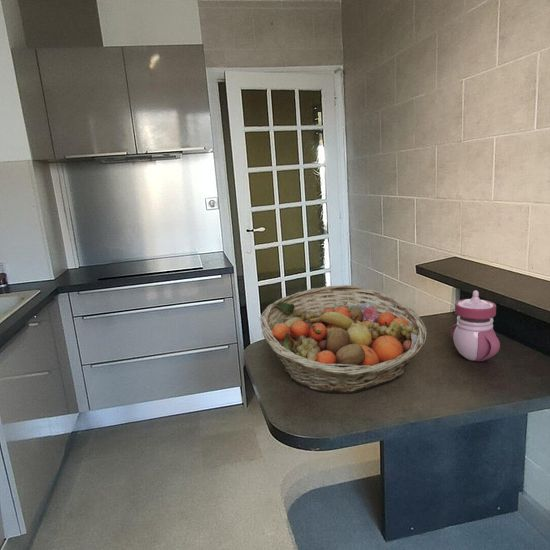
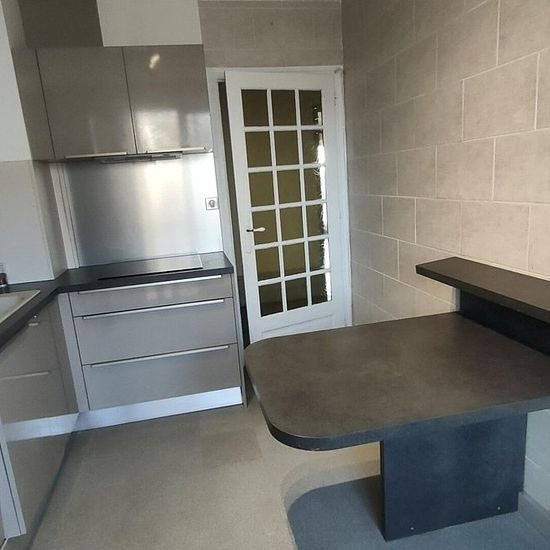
- sippy cup (474, 324)
- fruit basket (343, 334)
